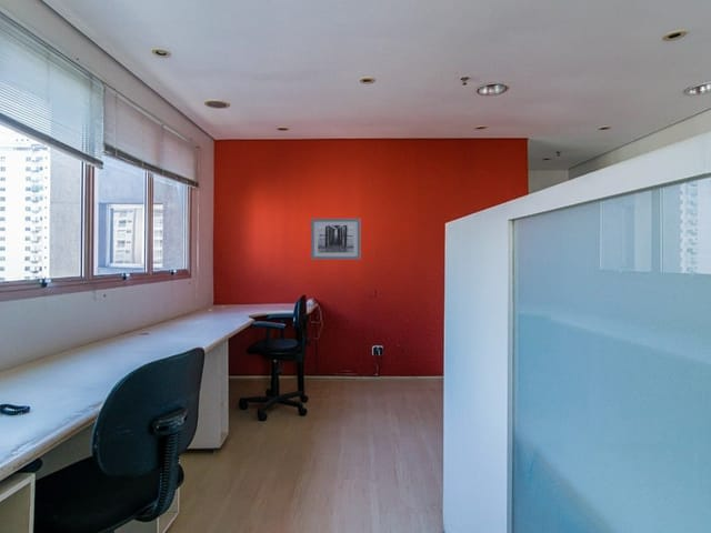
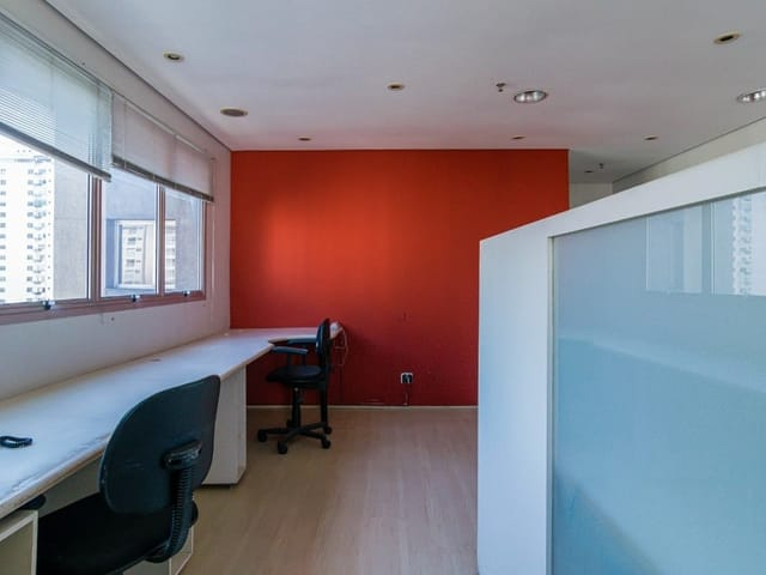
- wall art (336, 239)
